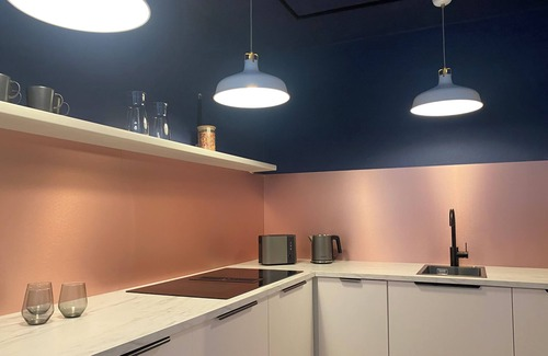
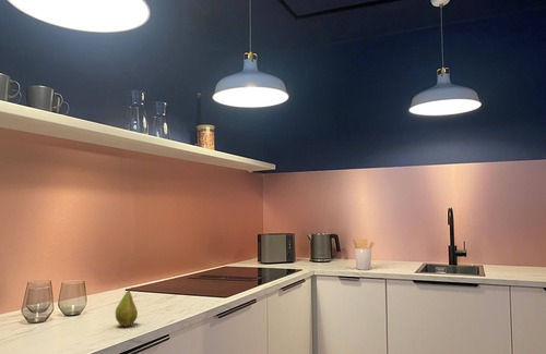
+ utensil holder (363, 253)
+ fruit (126, 305)
